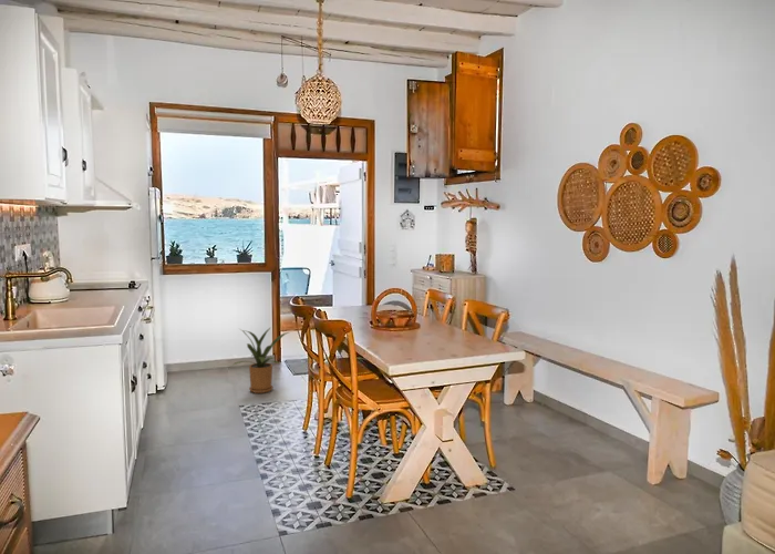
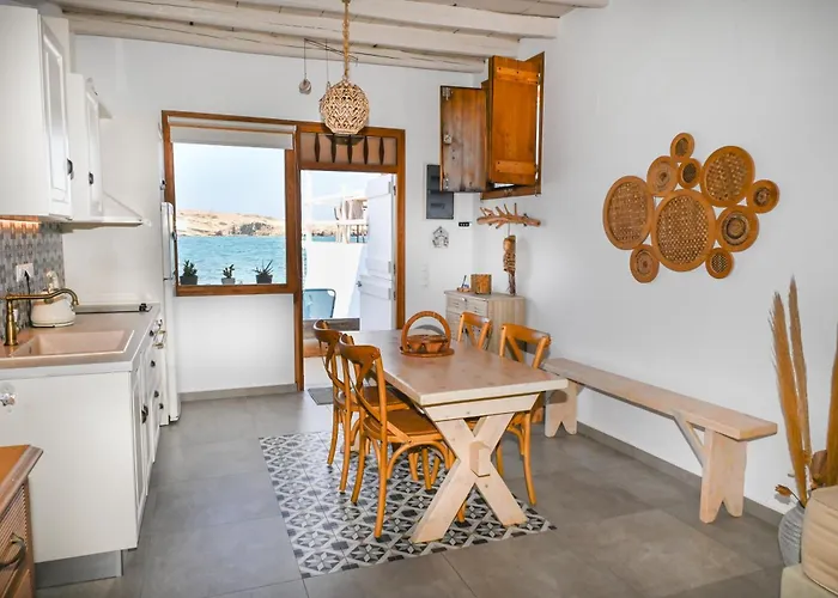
- house plant (262, 359)
